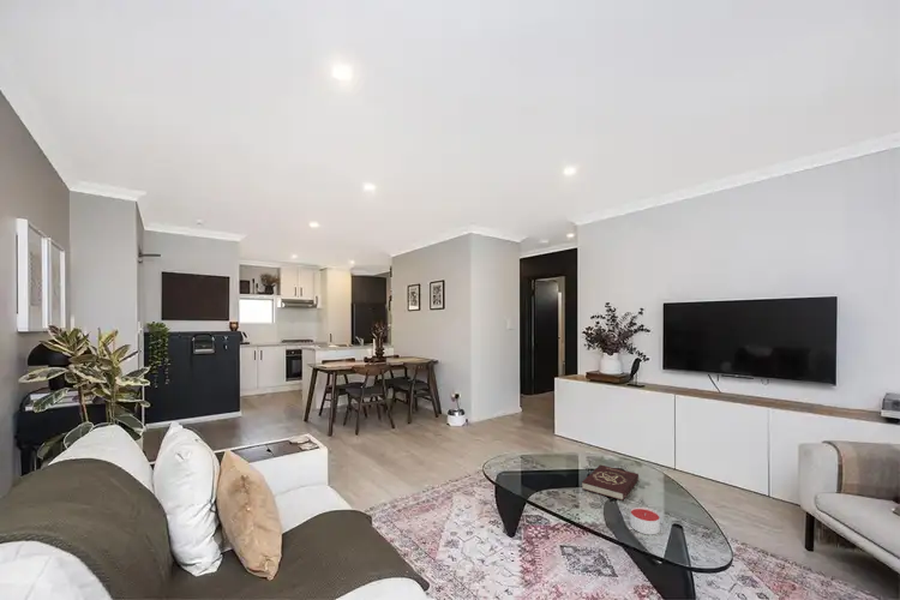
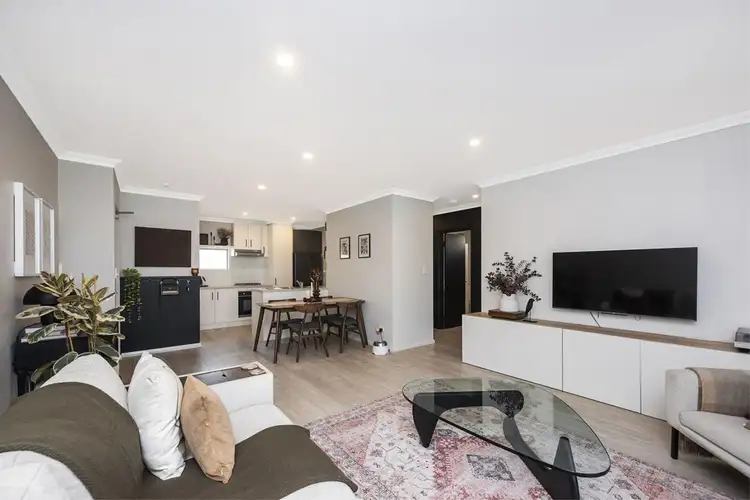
- candle (644, 520)
- book (611, 481)
